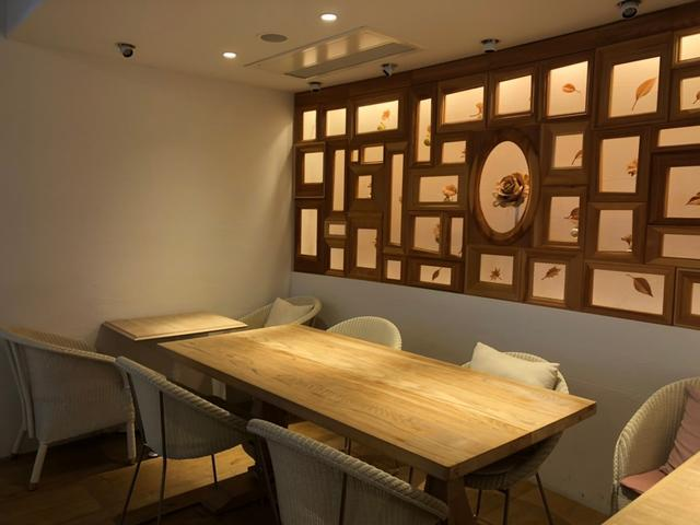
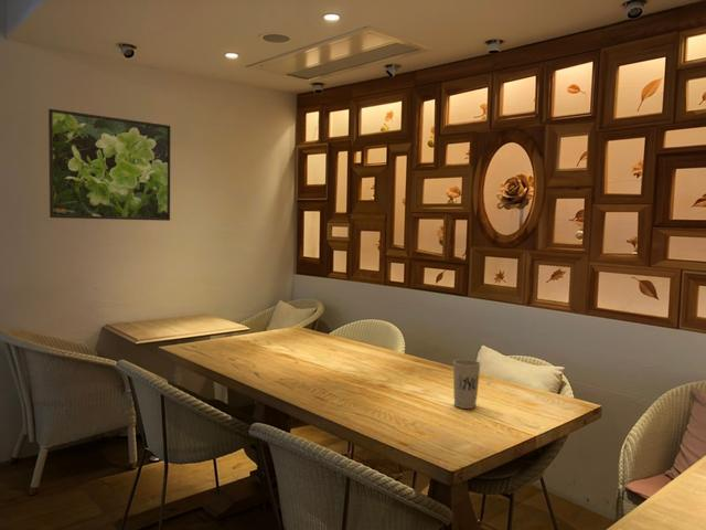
+ cup (466, 383)
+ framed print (114, 168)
